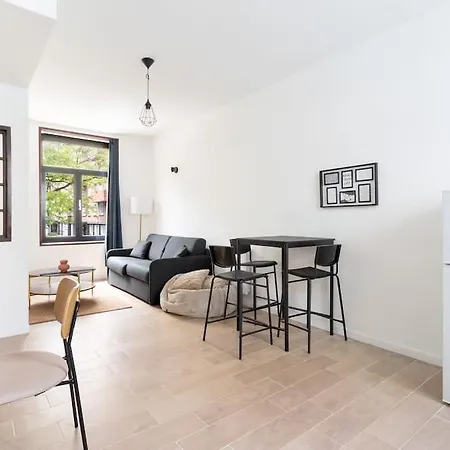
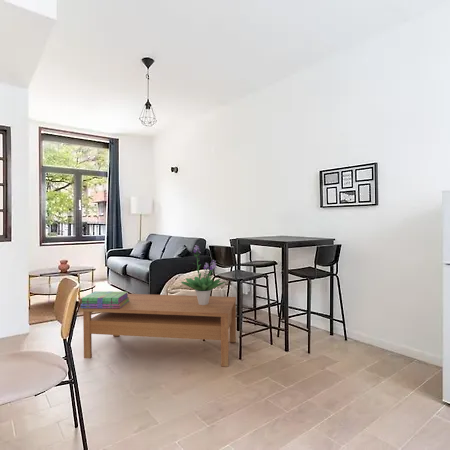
+ coffee table (164, 325)
+ potted plant (204, 275)
+ stack of books (106, 299)
